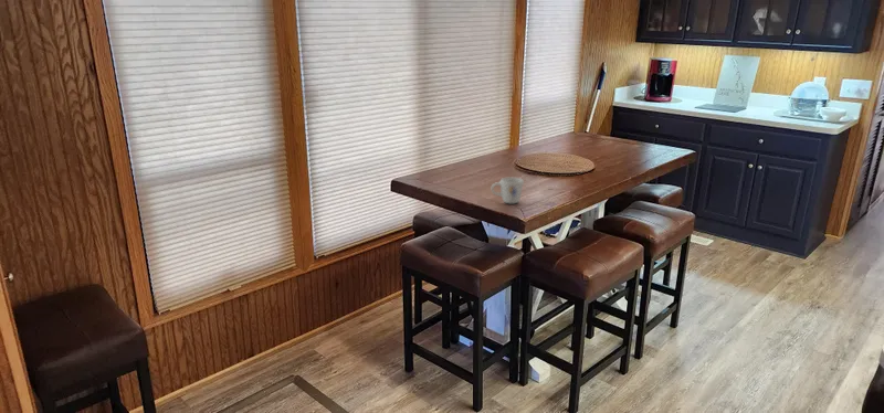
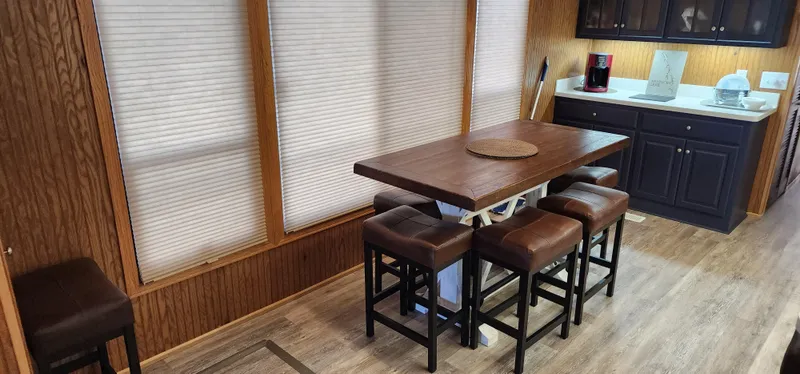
- mug (506, 190)
